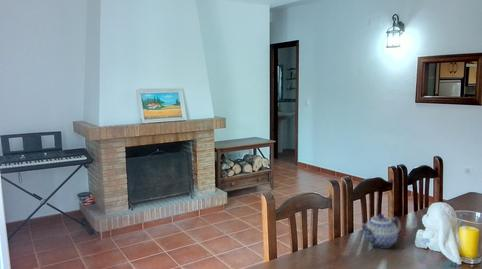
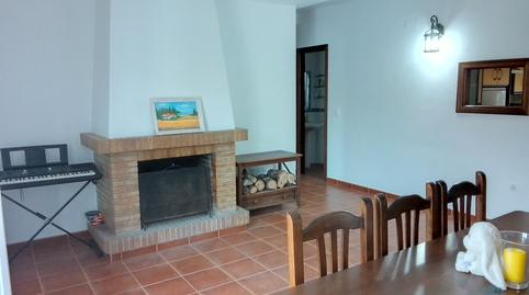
- teapot (381, 228)
